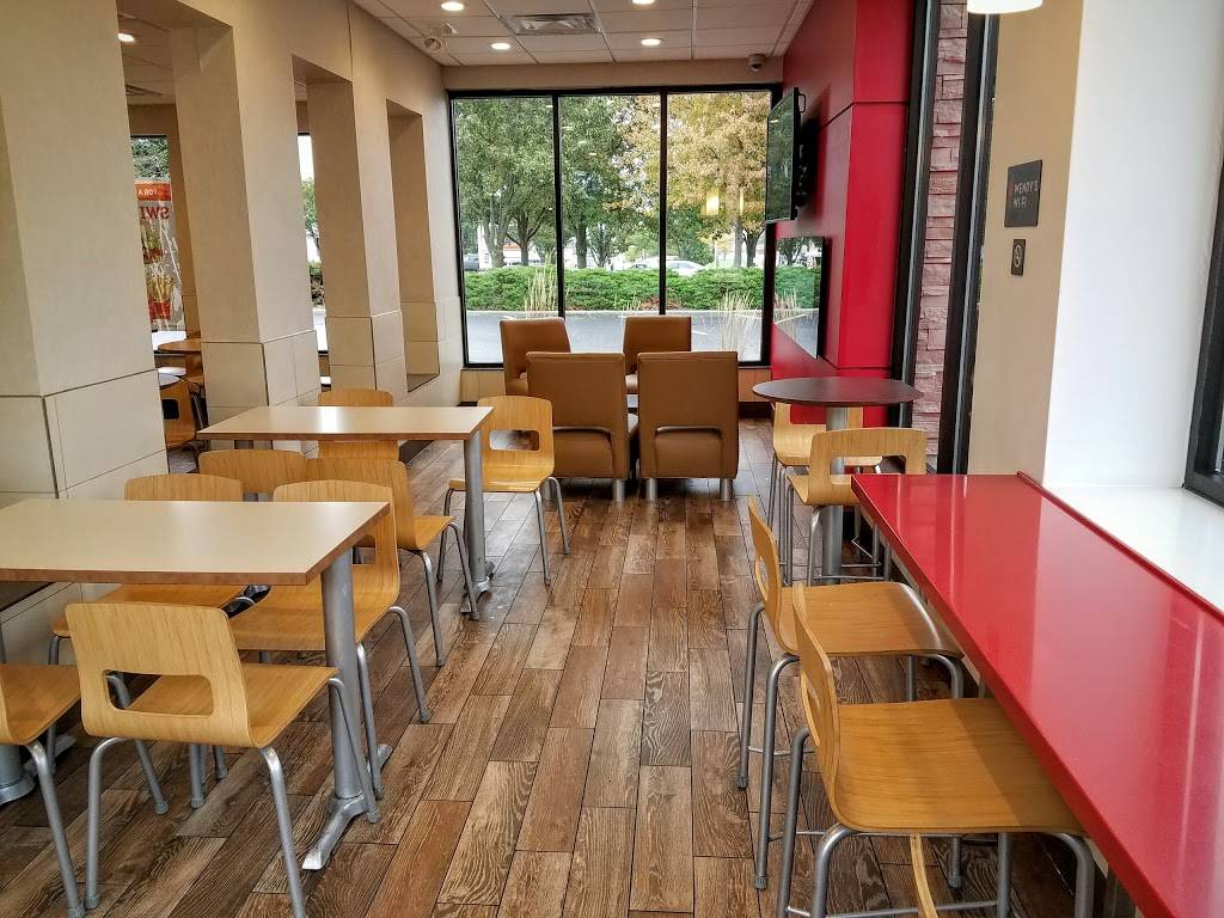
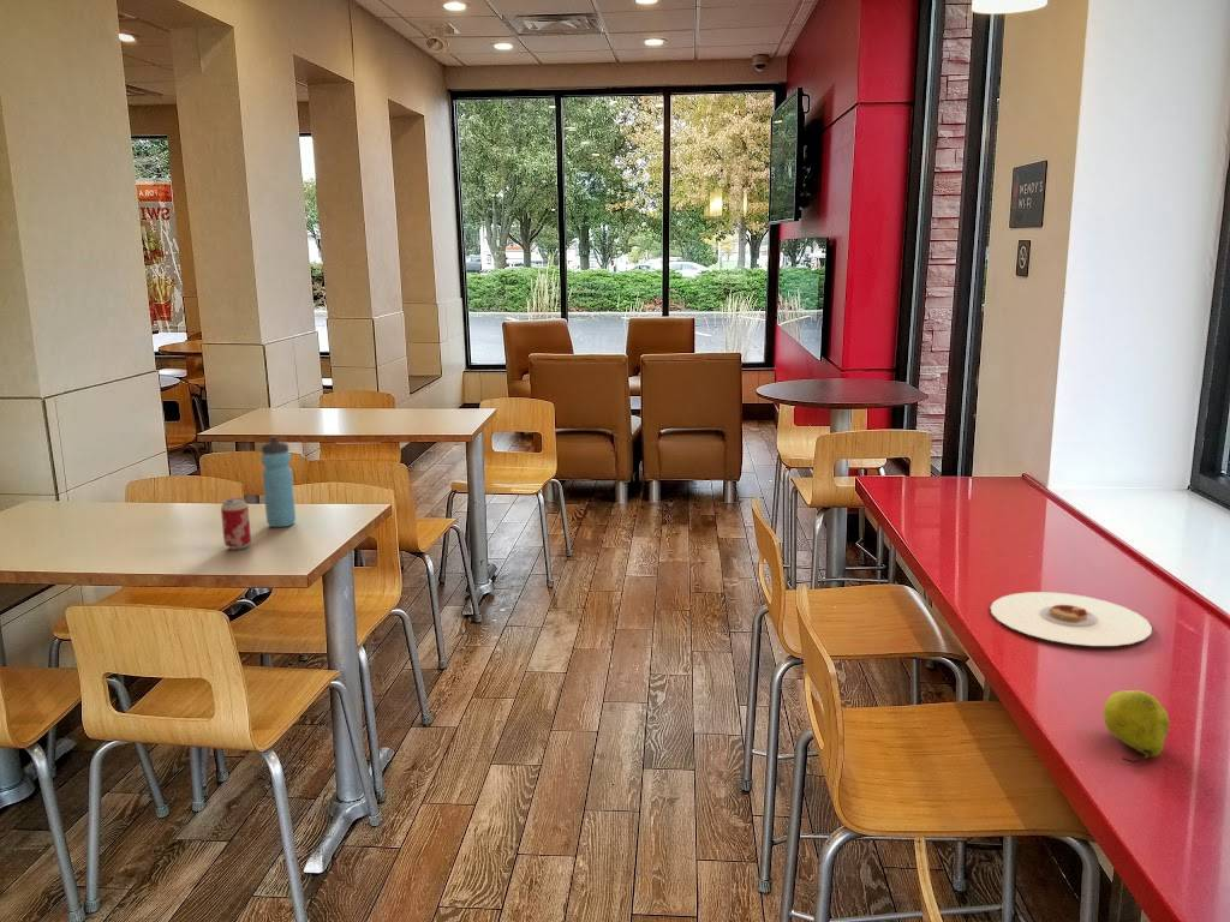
+ fruit (1136, 722)
+ plate (1069, 612)
+ beverage can (235, 523)
+ water bottle (277, 480)
